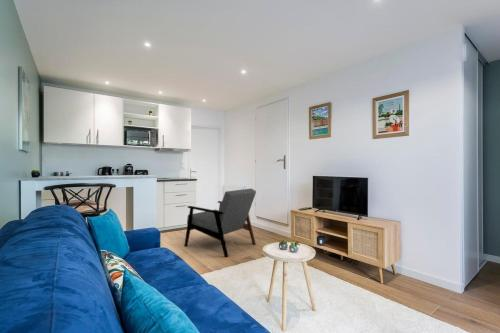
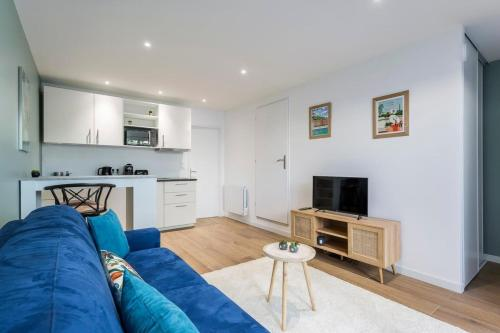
- armchair (221, 217)
